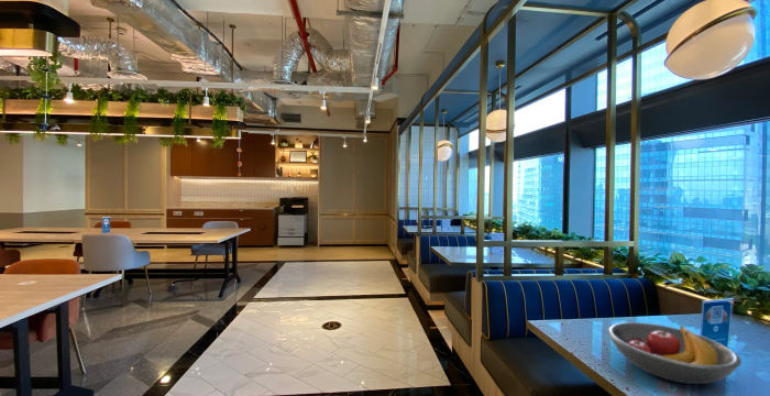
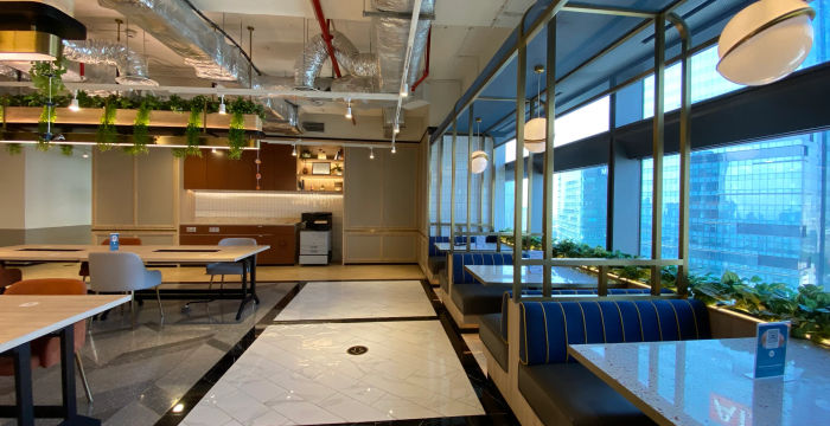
- fruit bowl (667, 351)
